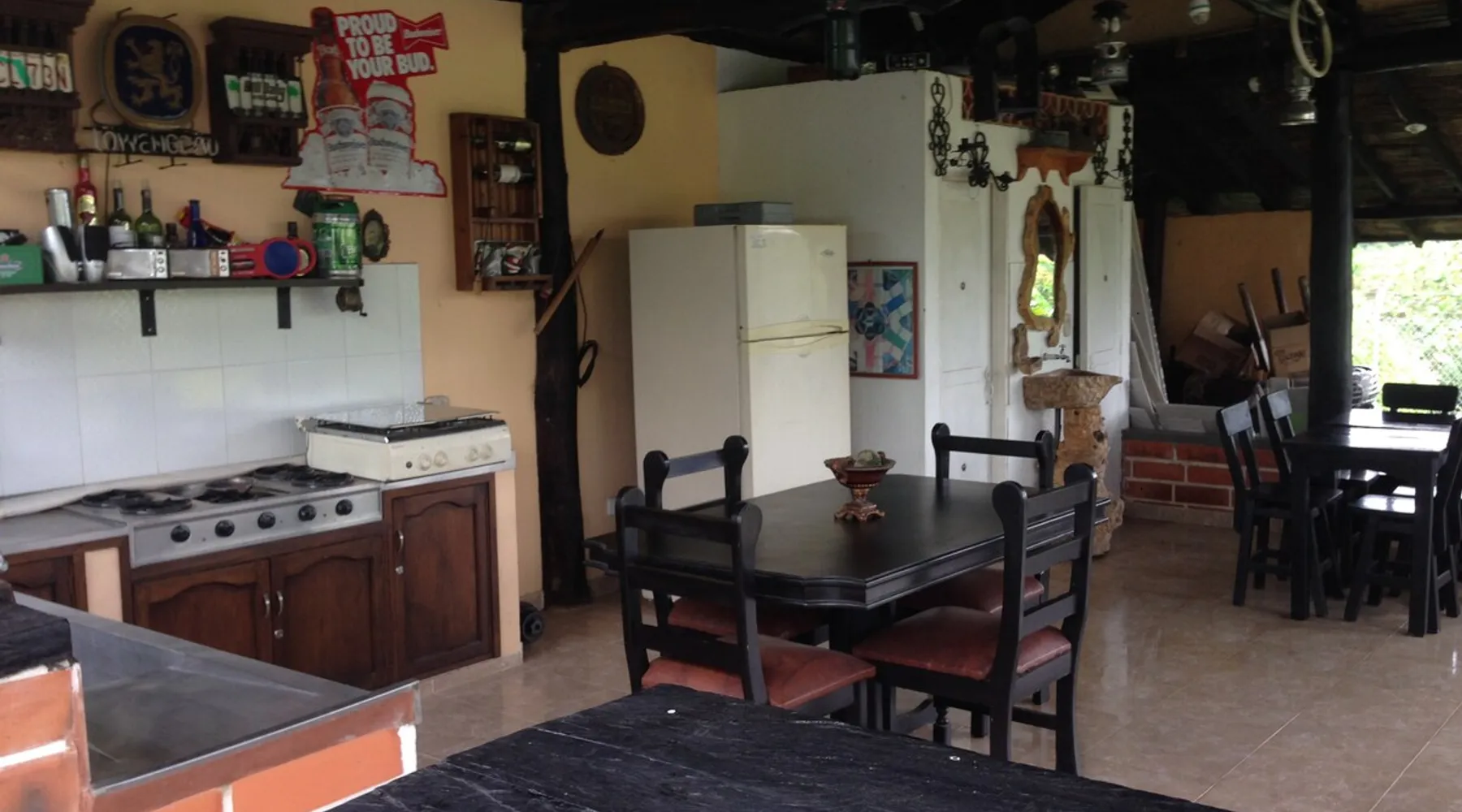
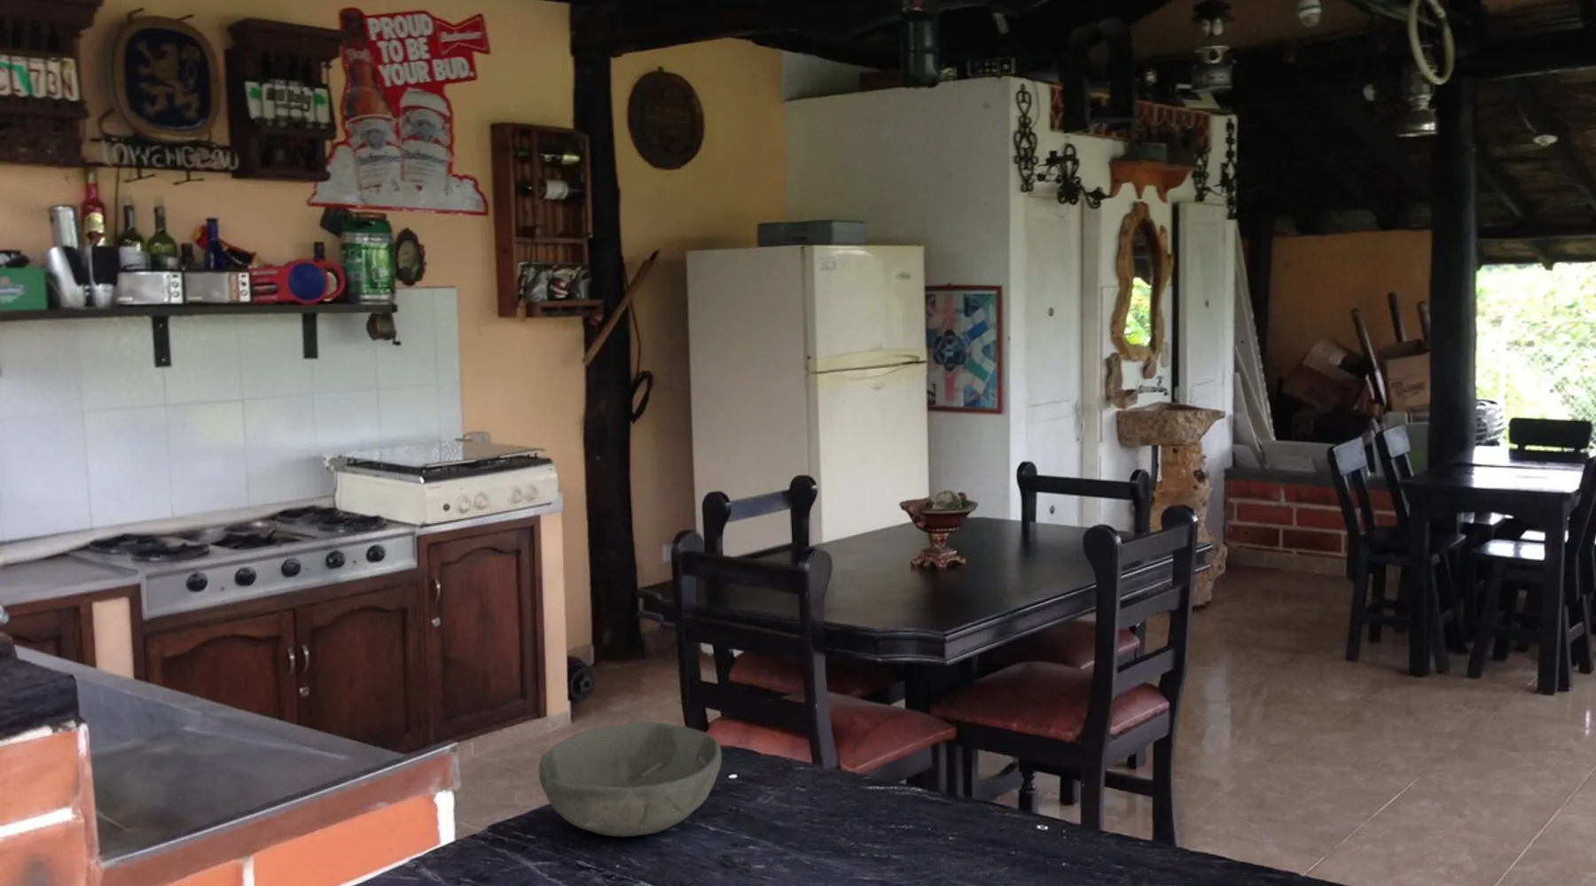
+ bowl (631, 787)
